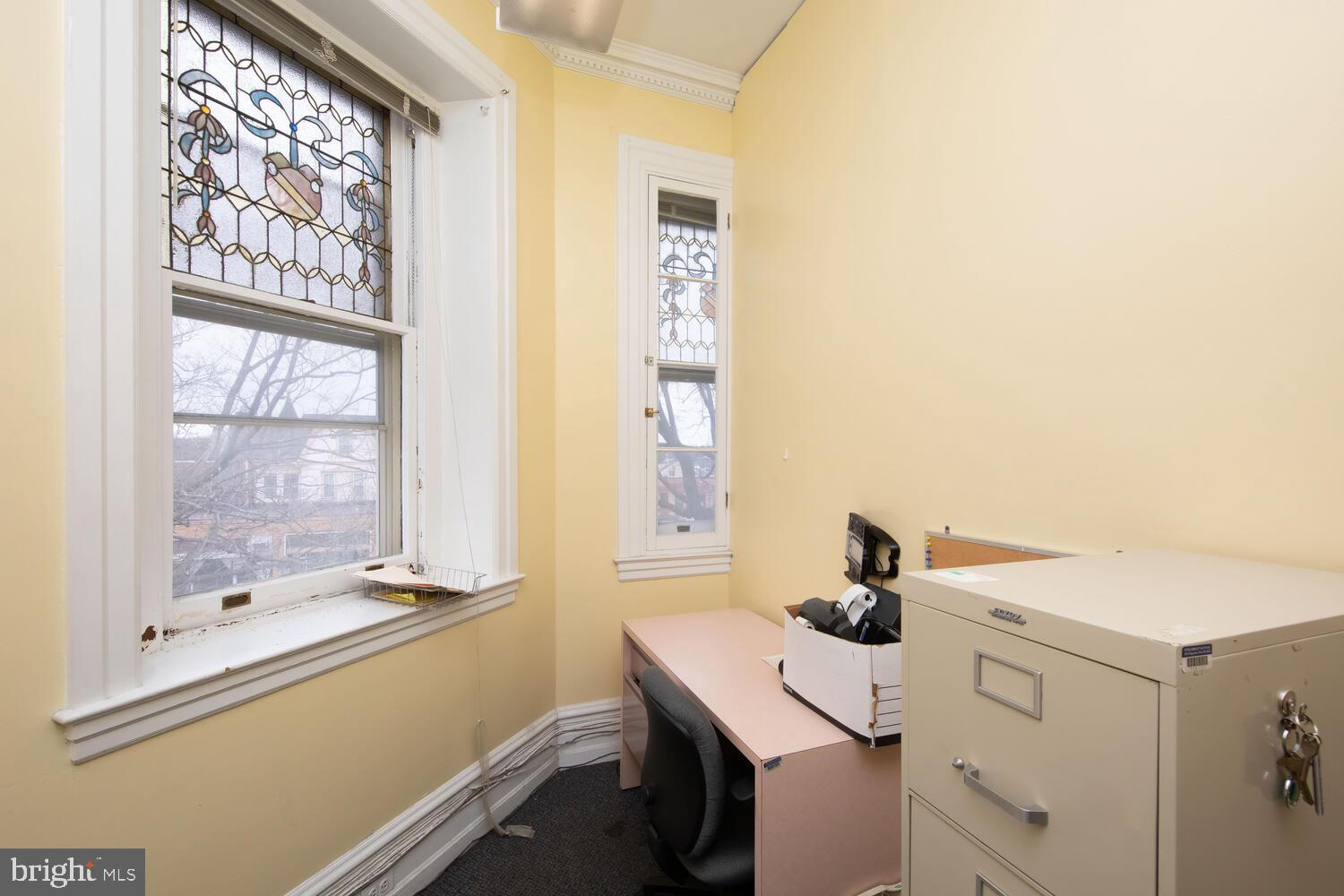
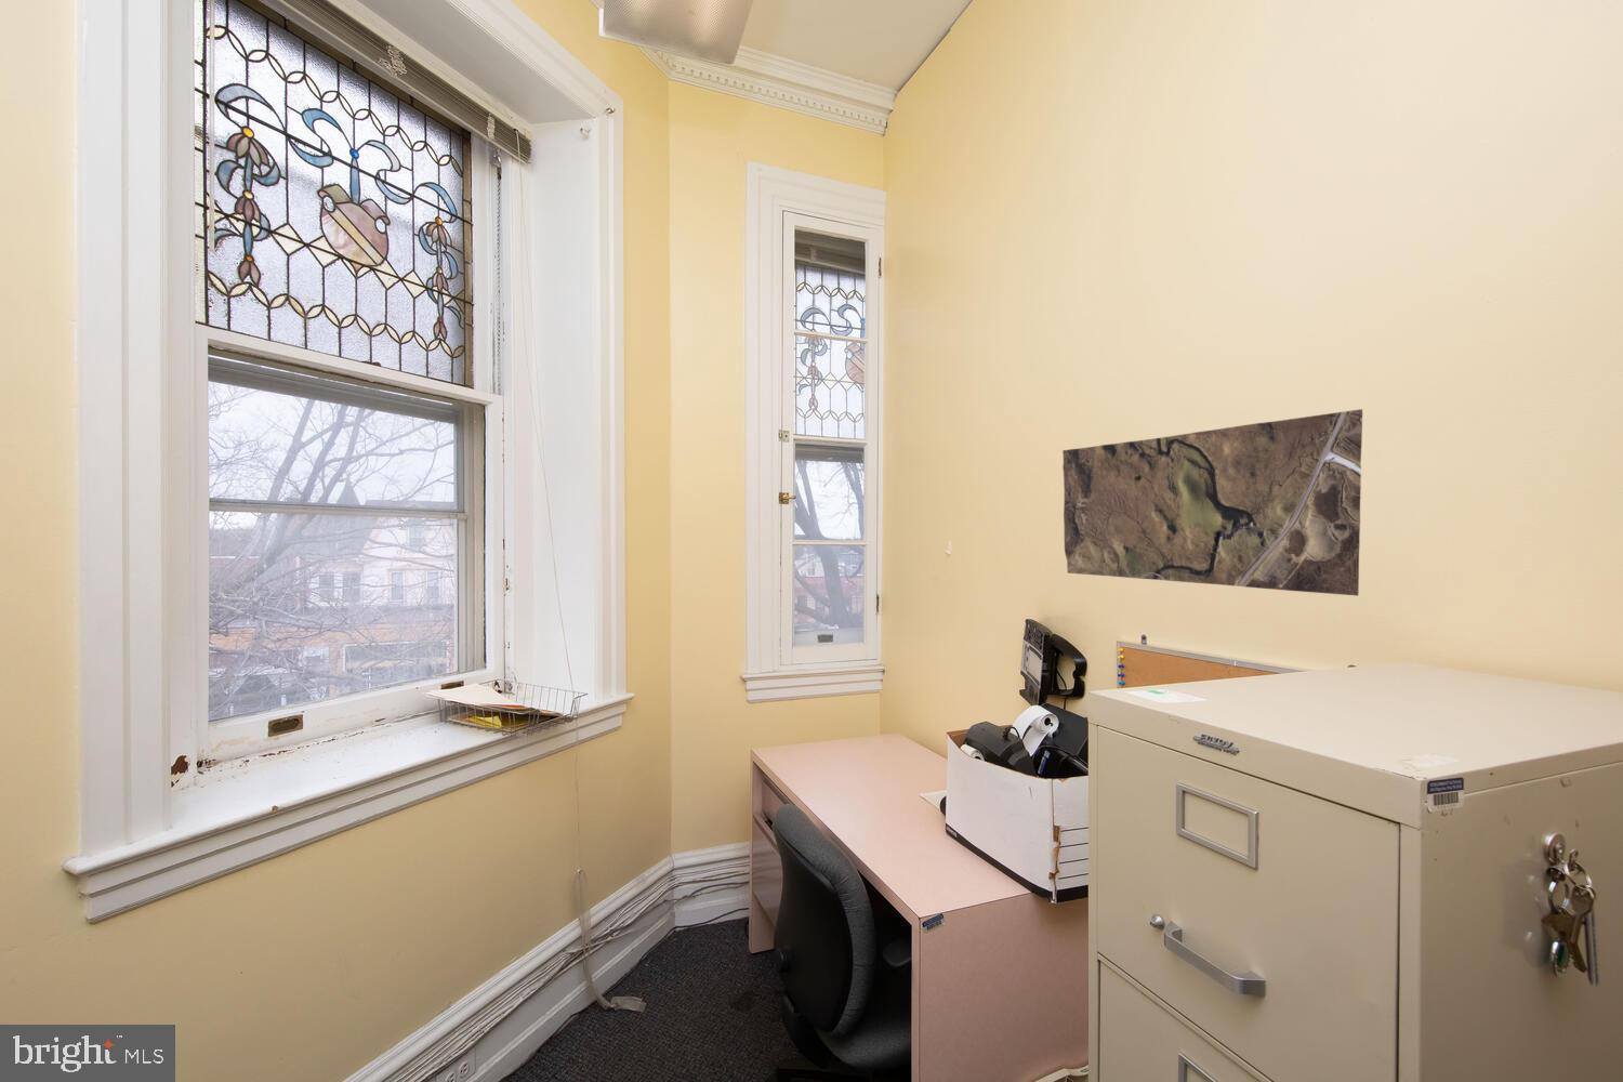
+ map (1181, 507)
